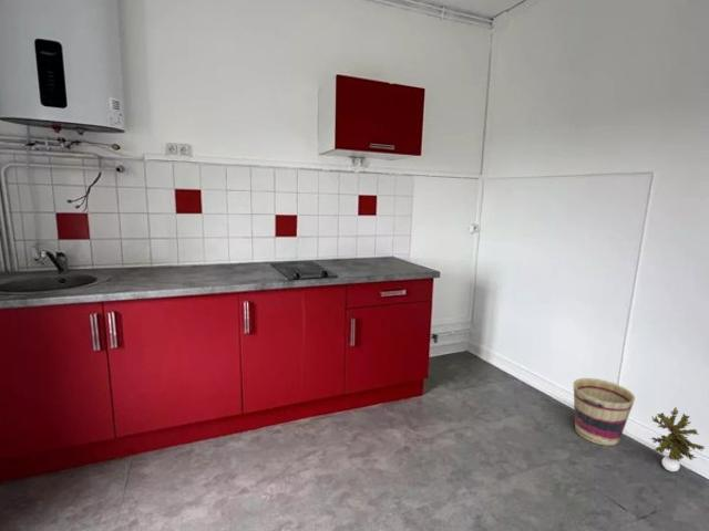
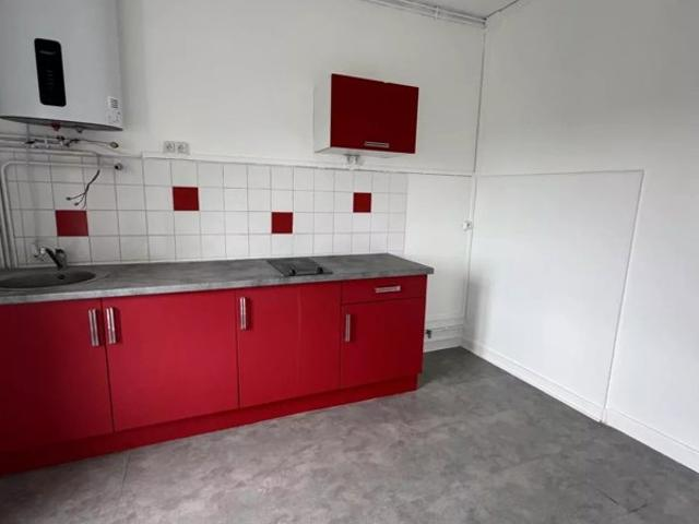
- basket (599, 412)
- potted plant (671, 440)
